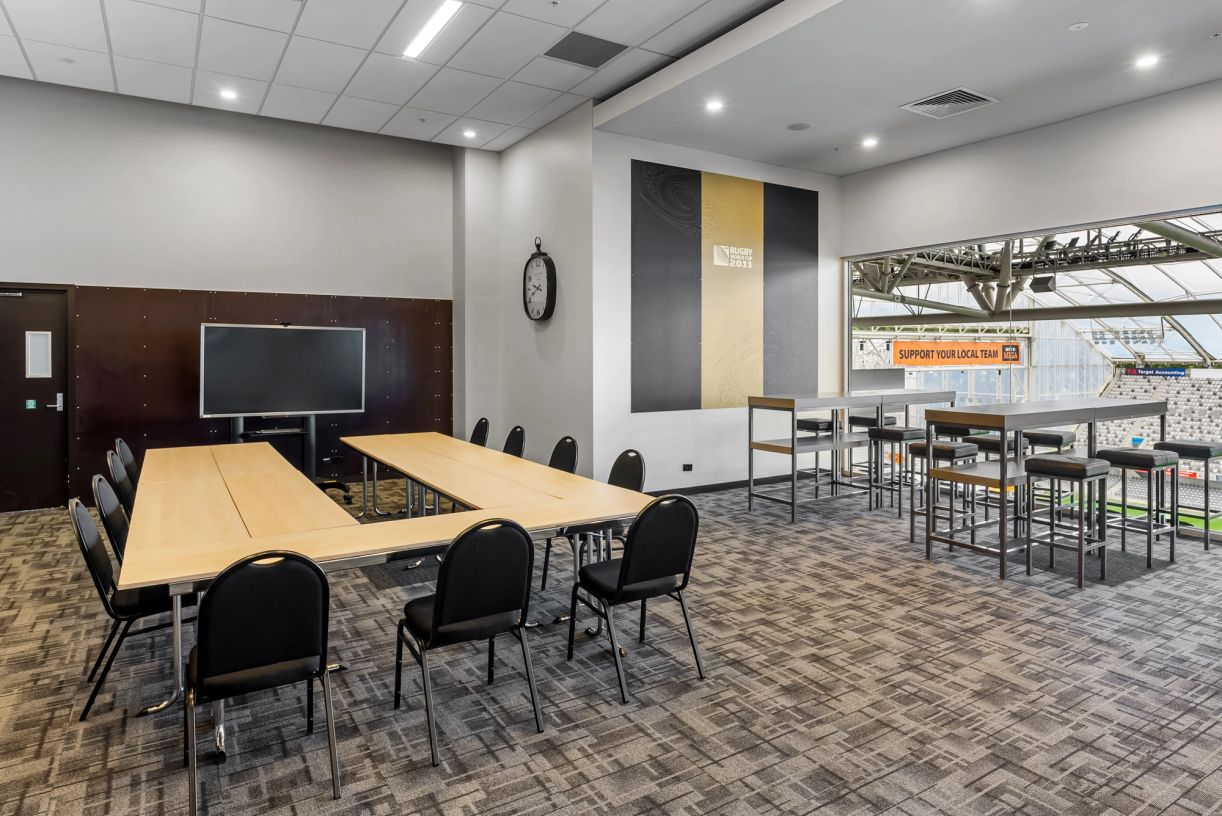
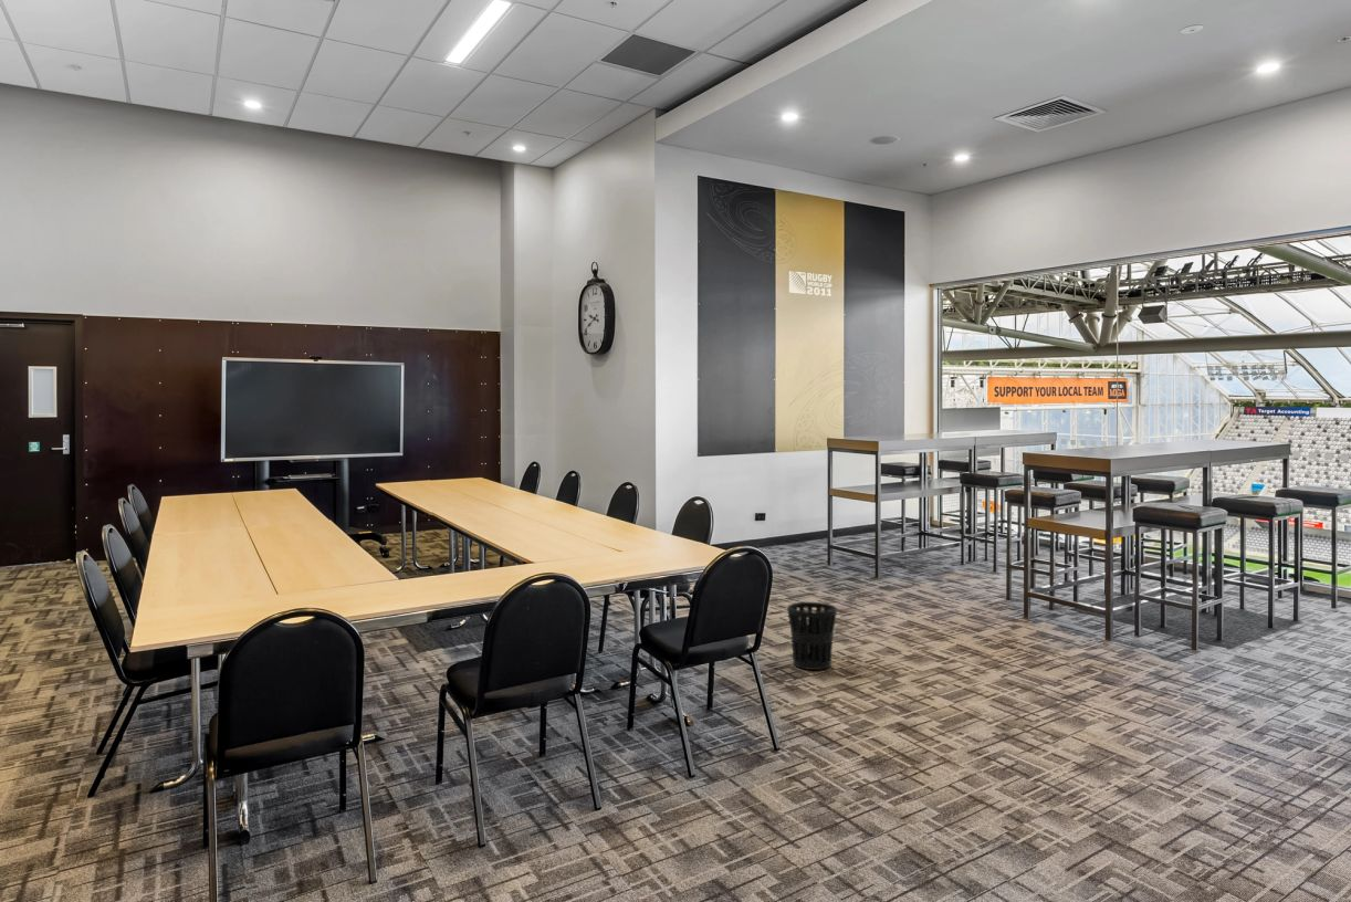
+ wastebasket (811, 636)
